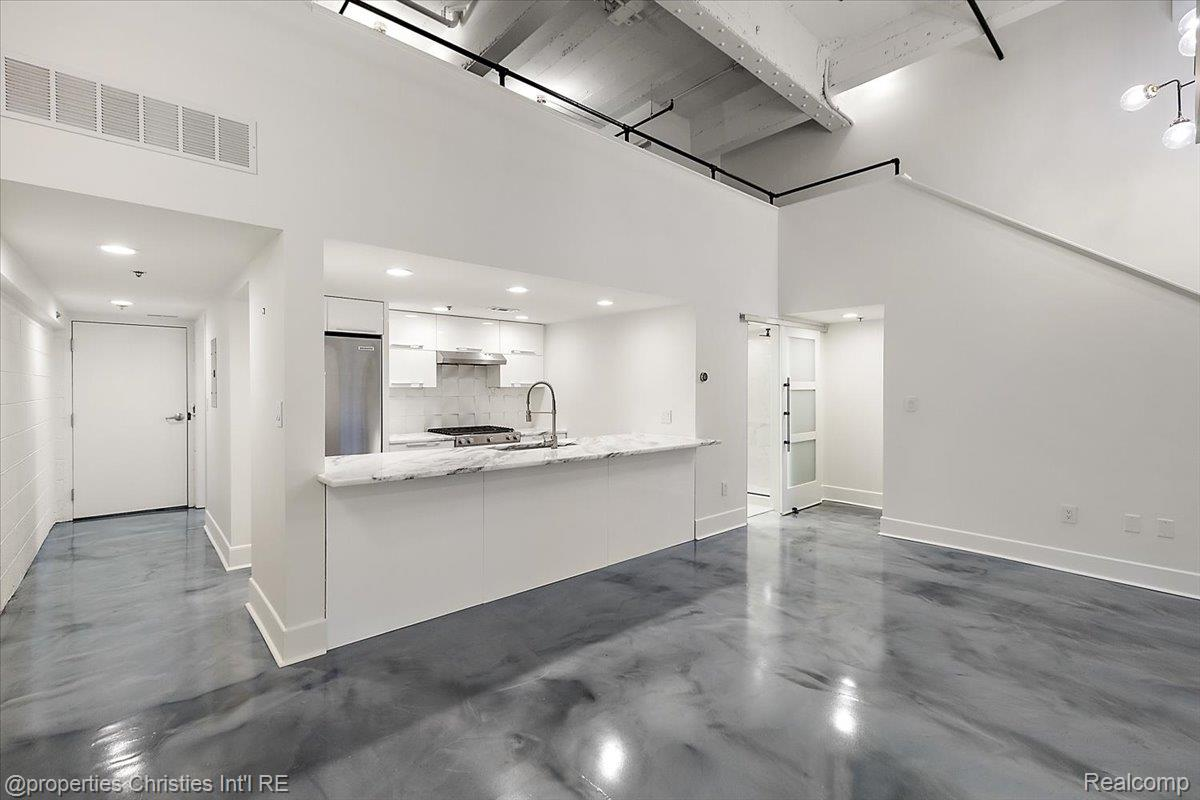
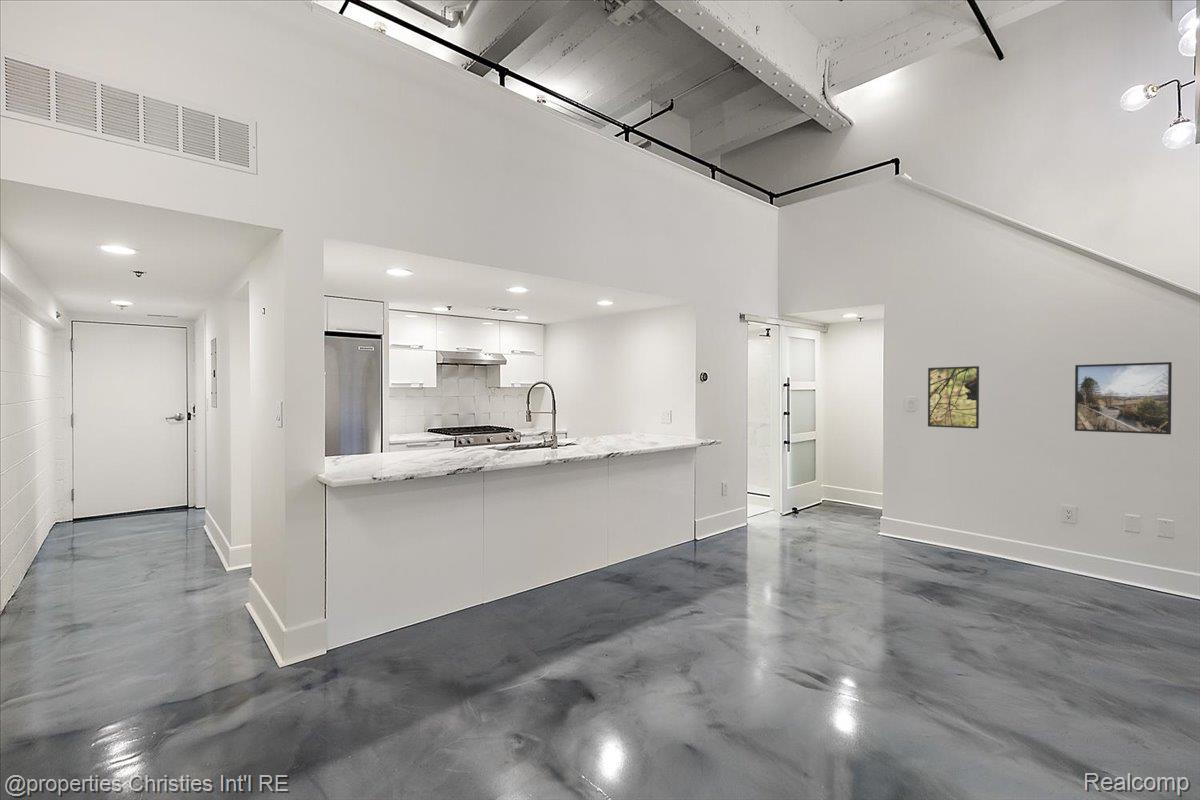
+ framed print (1120, 398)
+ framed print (952, 397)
